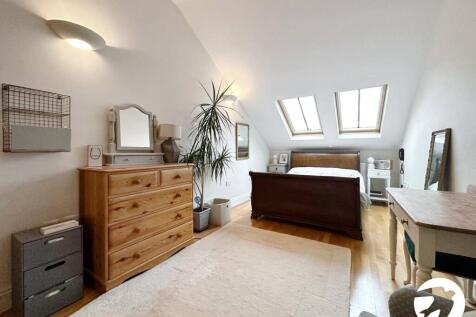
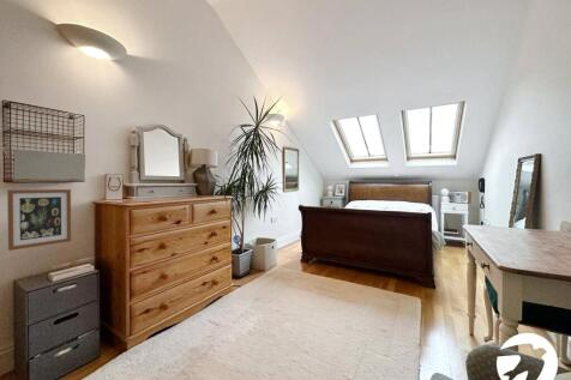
+ wall art (41, 217)
